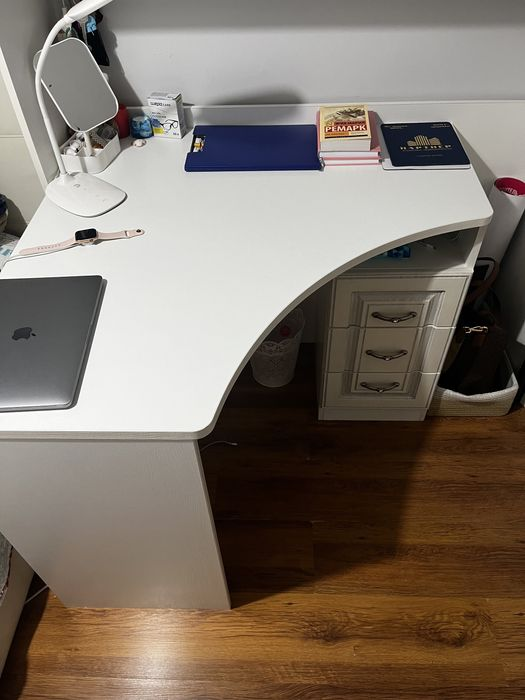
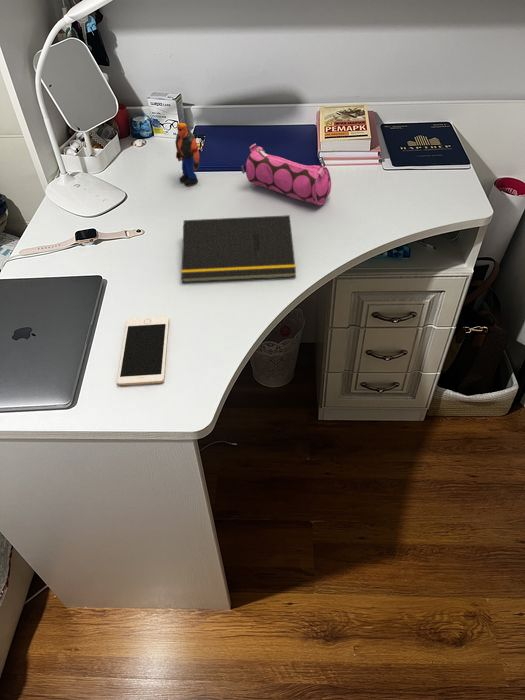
+ pencil case (287, 174)
+ notepad (237, 247)
+ action figure (186, 152)
+ cell phone (144, 349)
